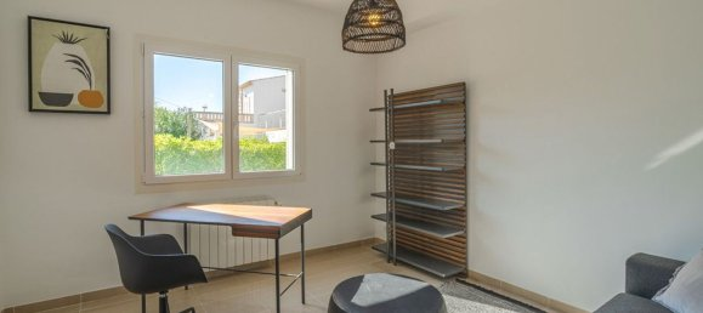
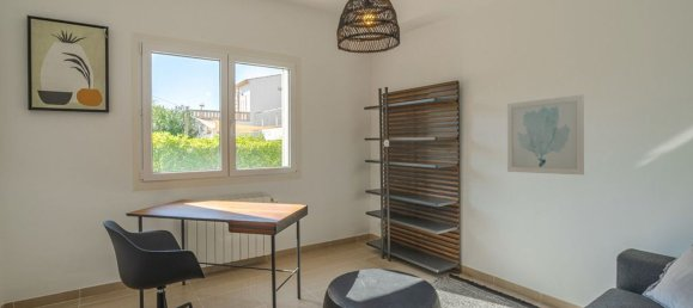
+ wall art (542, 136)
